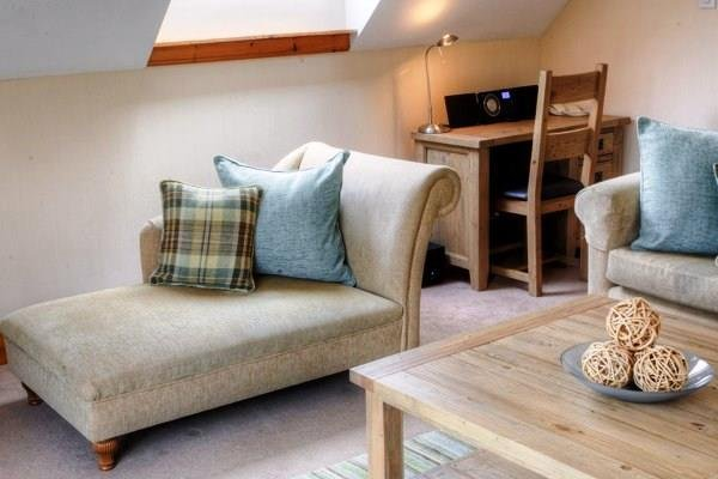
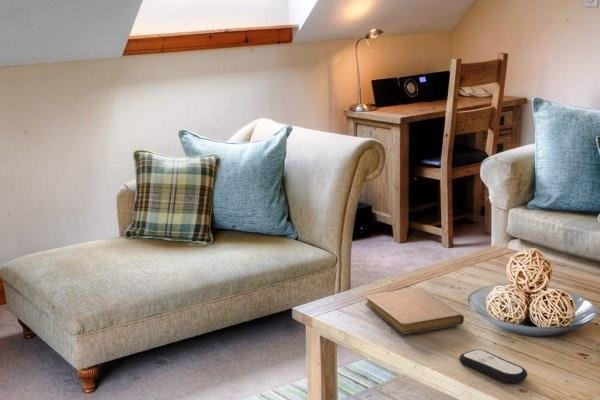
+ remote control (493, 365)
+ notebook (412, 309)
